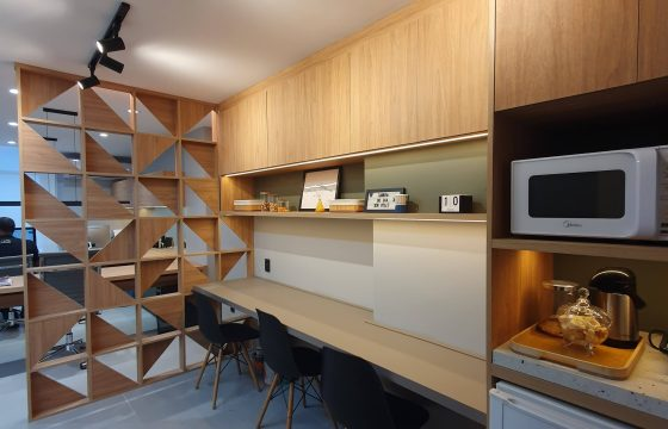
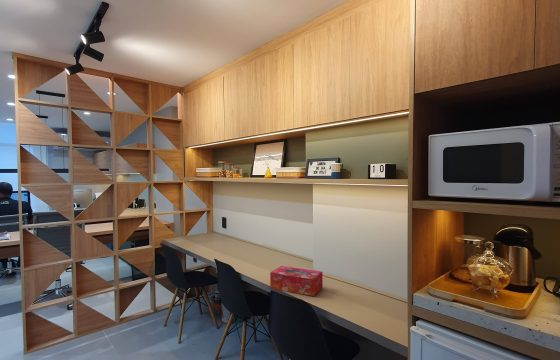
+ tissue box (296, 279)
